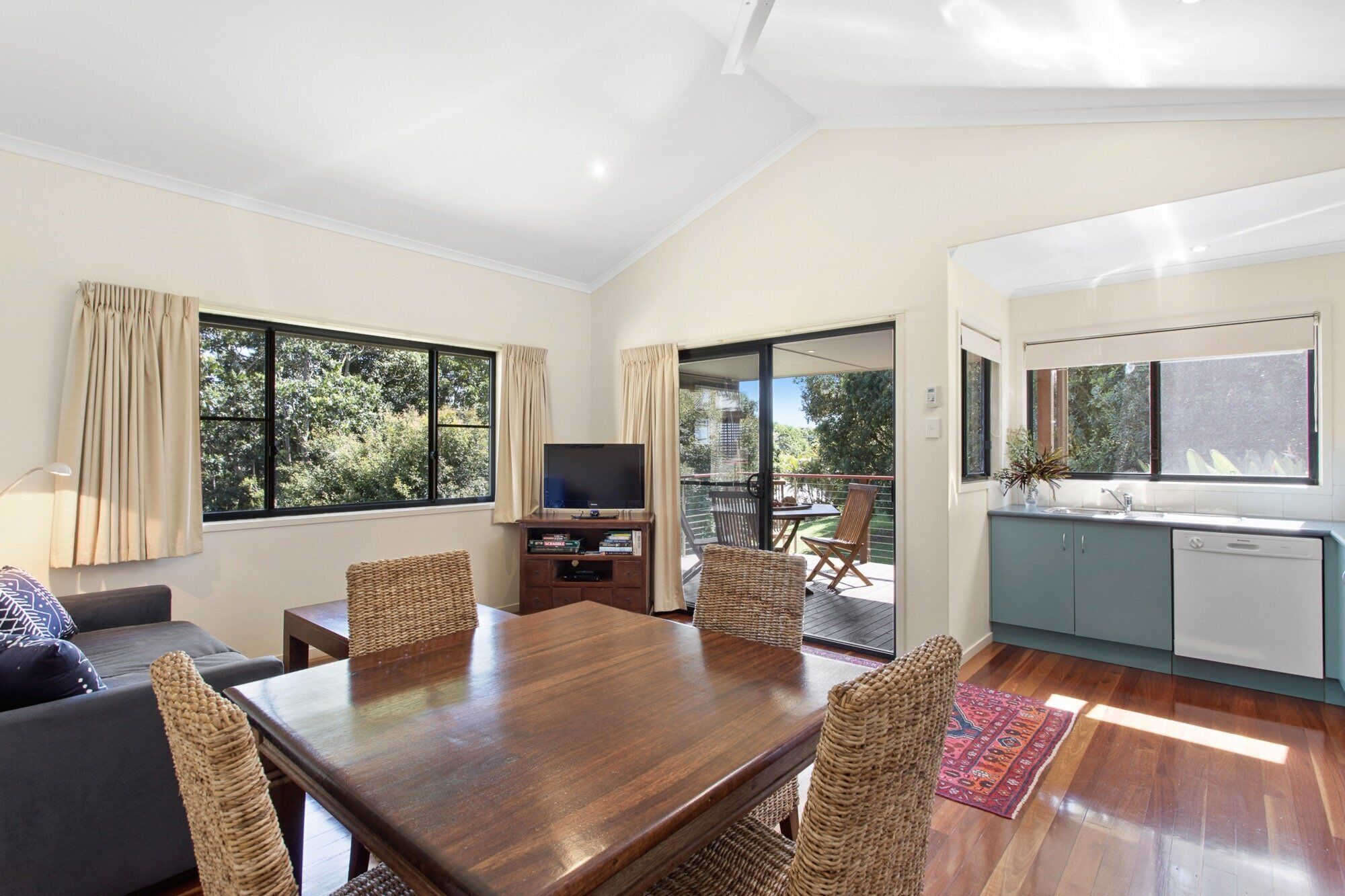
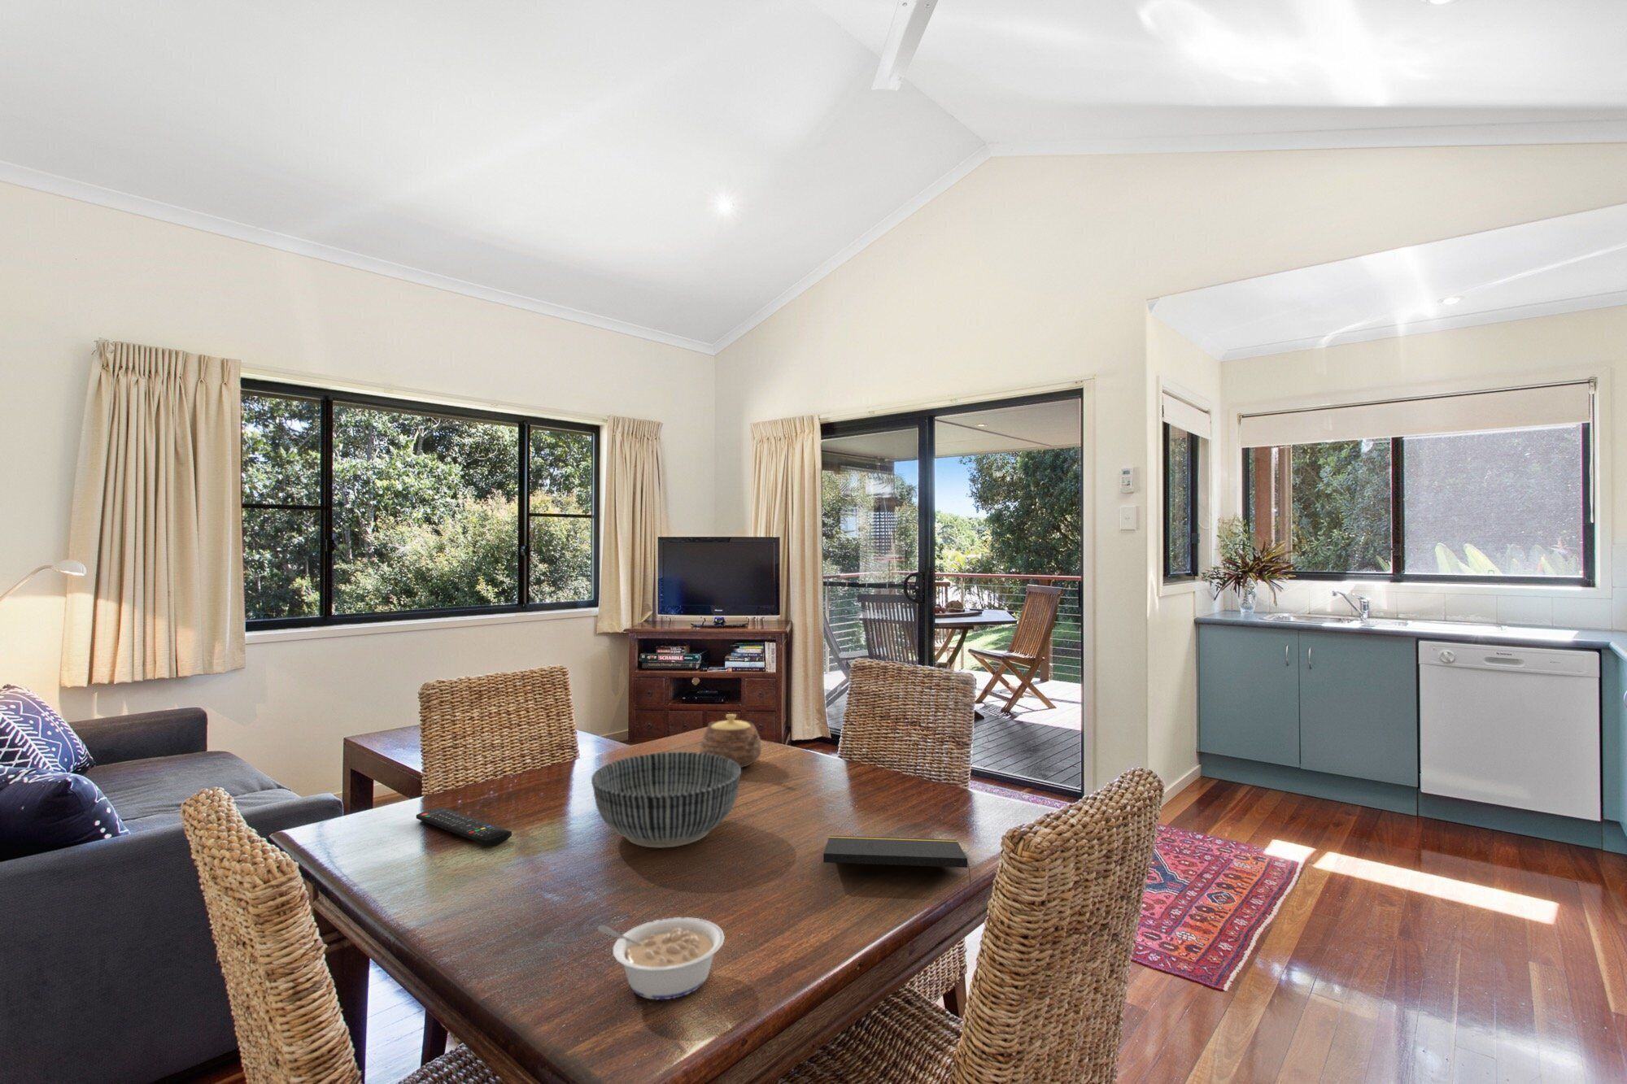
+ bowl (667, 801)
+ legume (664, 957)
+ remote control (461, 826)
+ notepad (893, 849)
+ teapot (732, 739)
